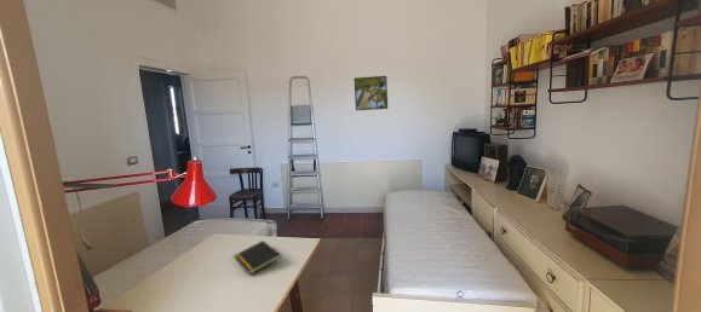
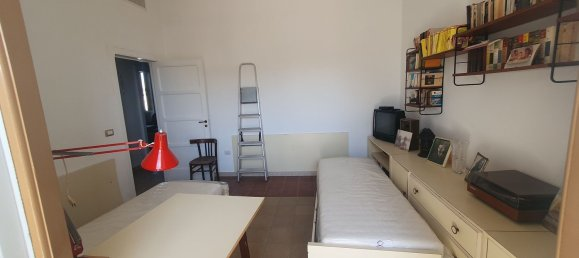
- notepad (257, 255)
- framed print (370, 93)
